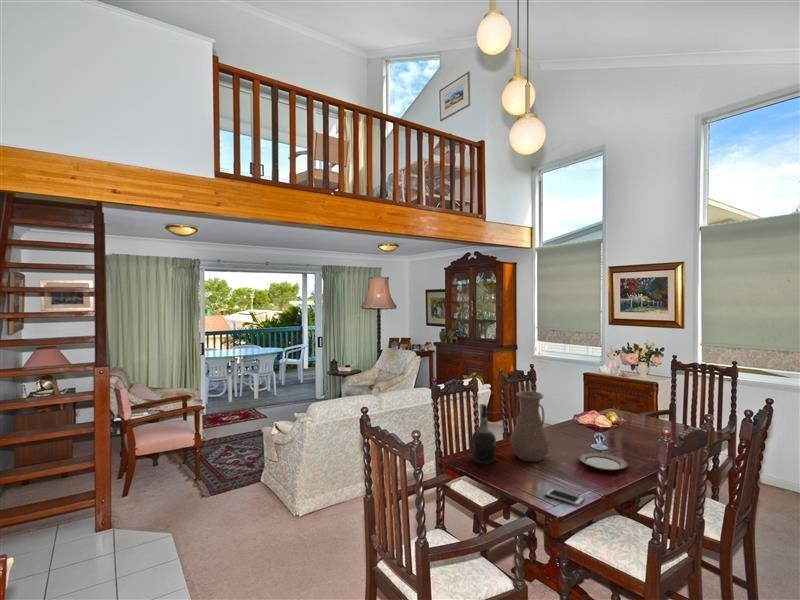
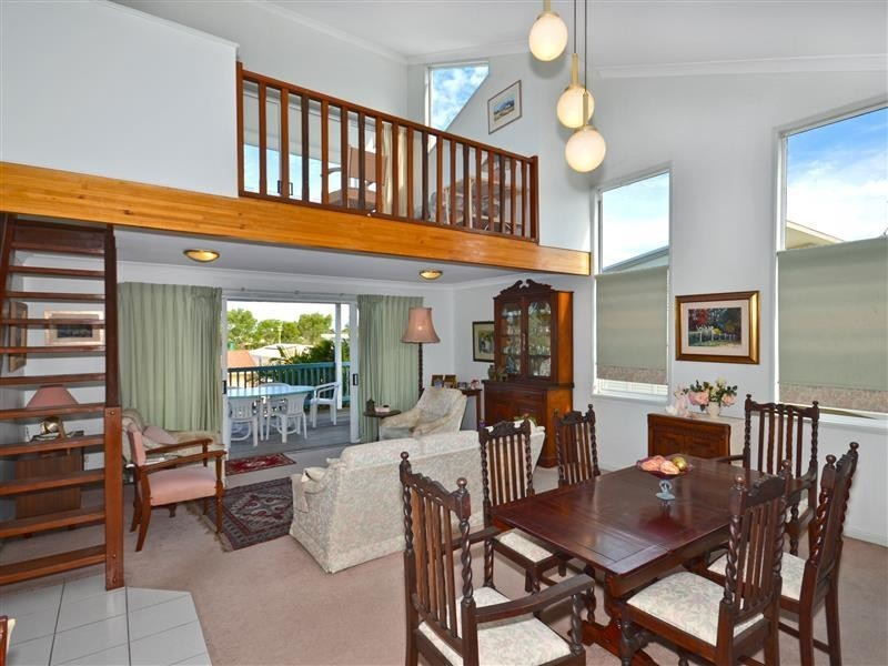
- cognac bottle (483, 432)
- cell phone (564, 496)
- plate (602, 462)
- vase (529, 425)
